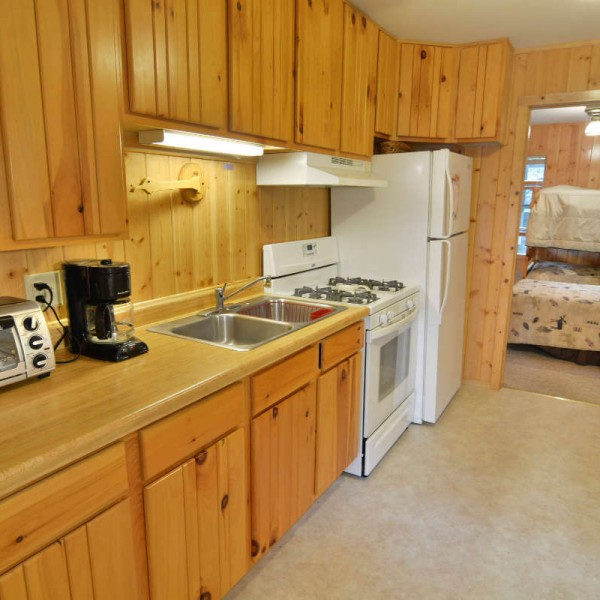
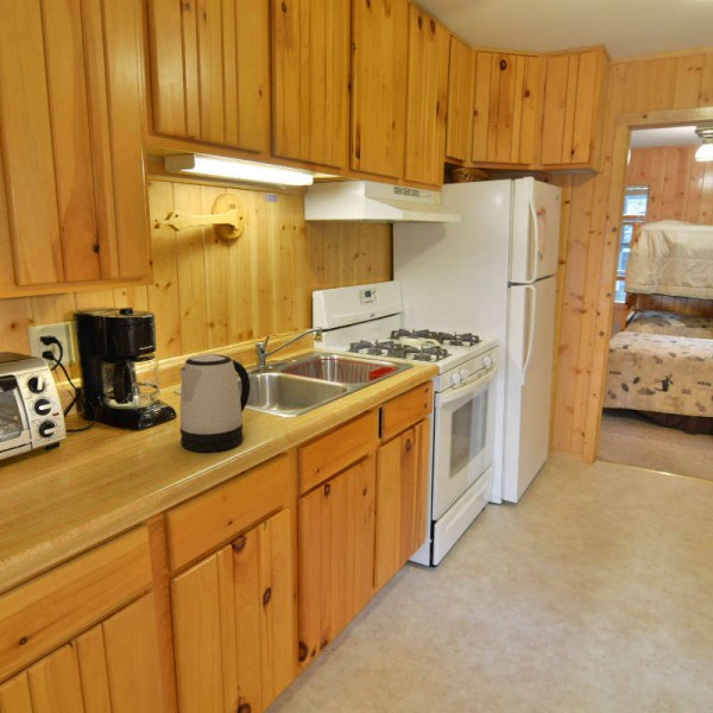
+ kettle (216, 397)
